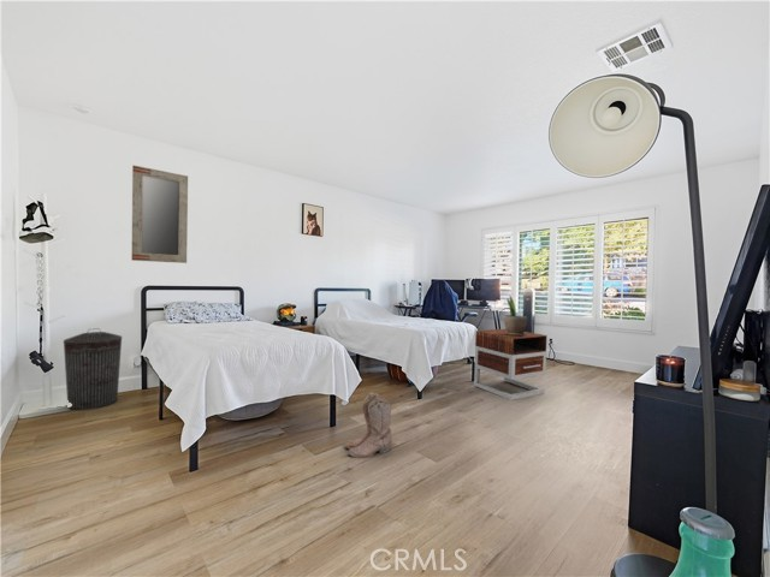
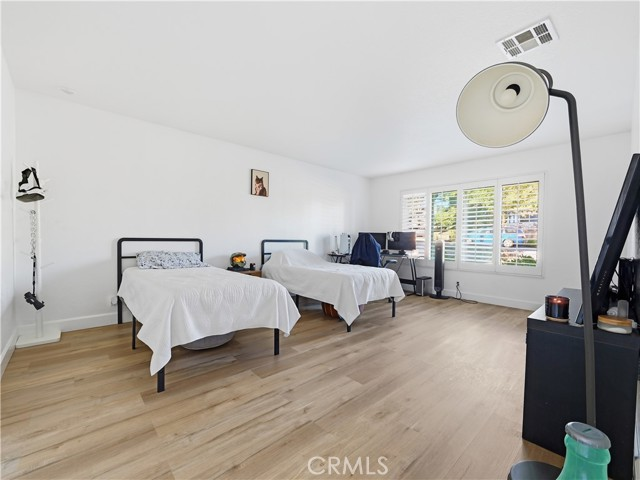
- nightstand (510, 361)
- trash can (93, 365)
- home mirror (160, 216)
- potted plant (515, 315)
- boots (368, 422)
